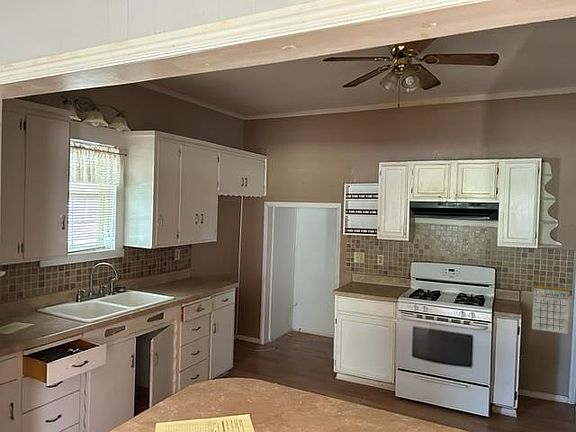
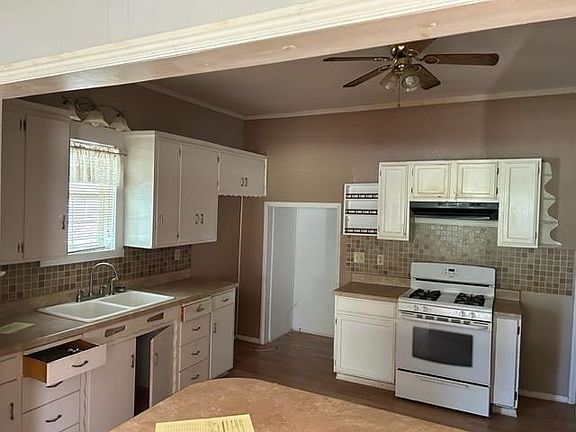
- calendar (550, 303)
